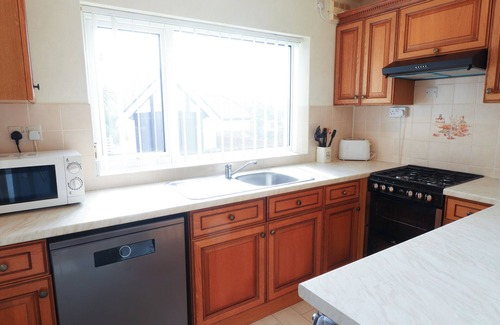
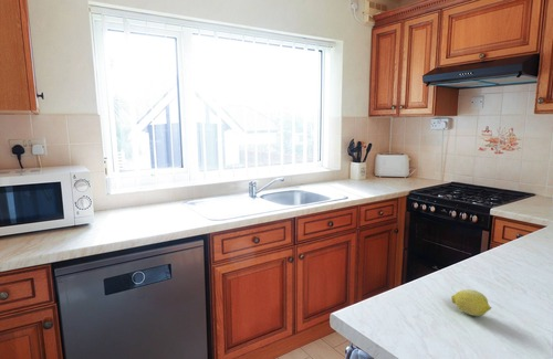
+ fruit (470, 302)
